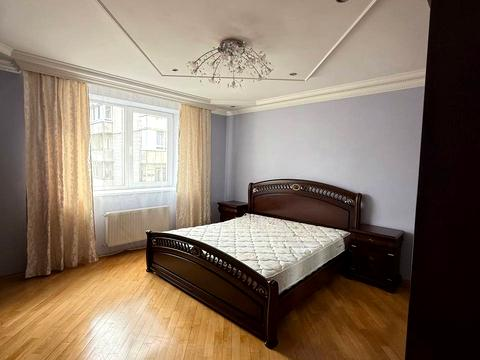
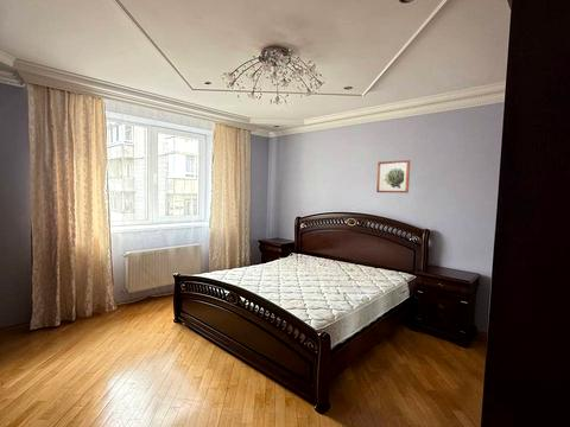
+ wall art (392, 177)
